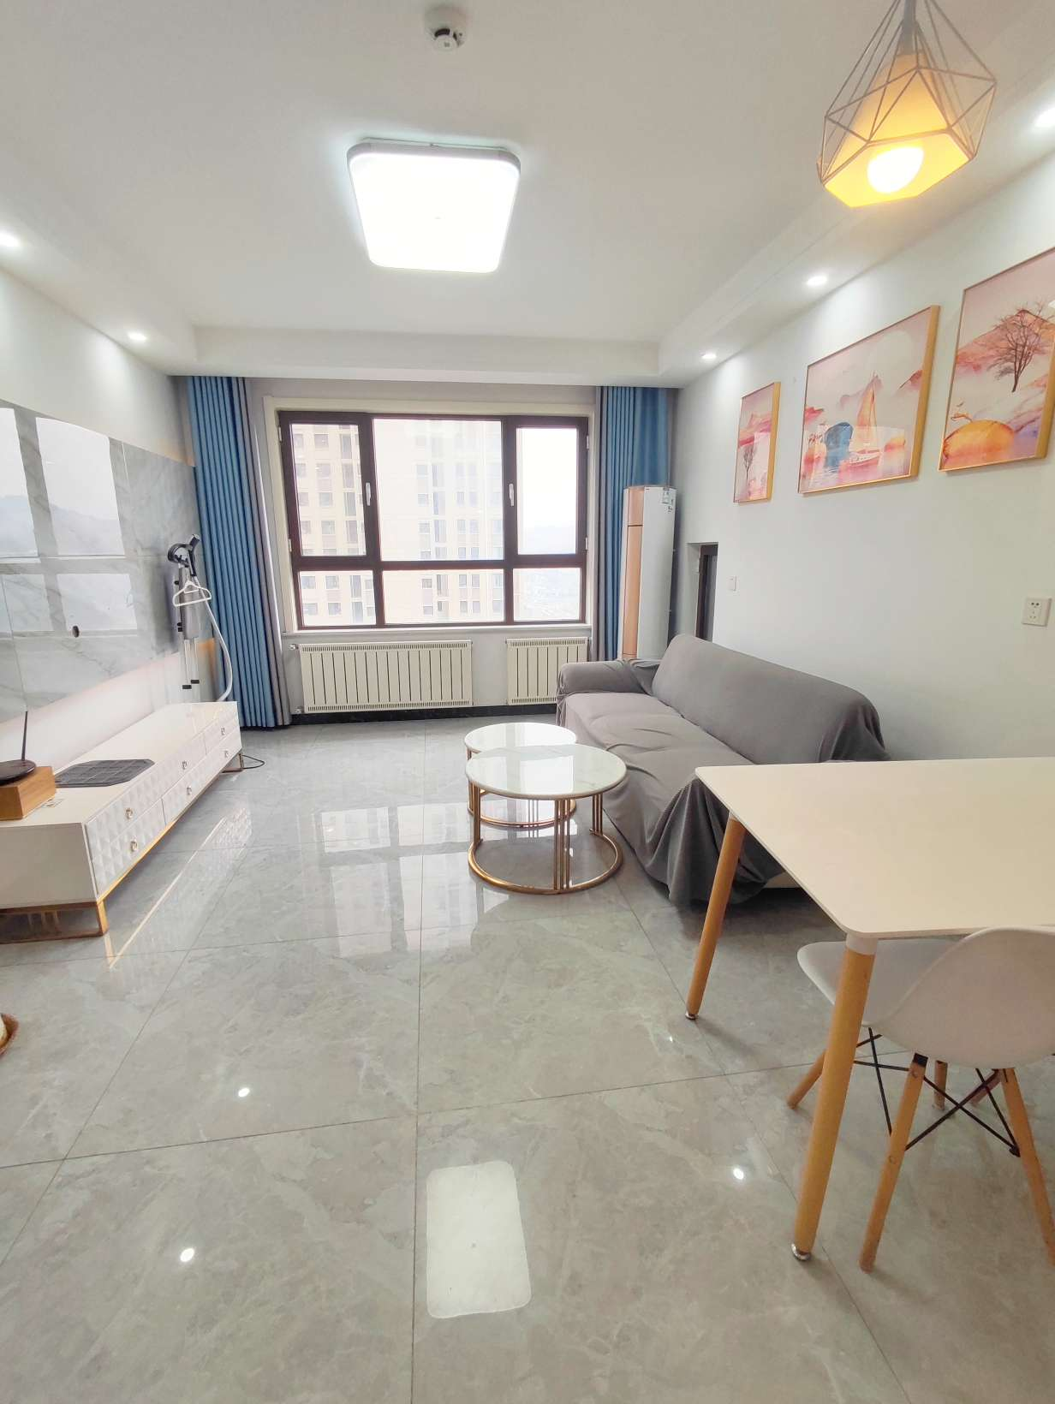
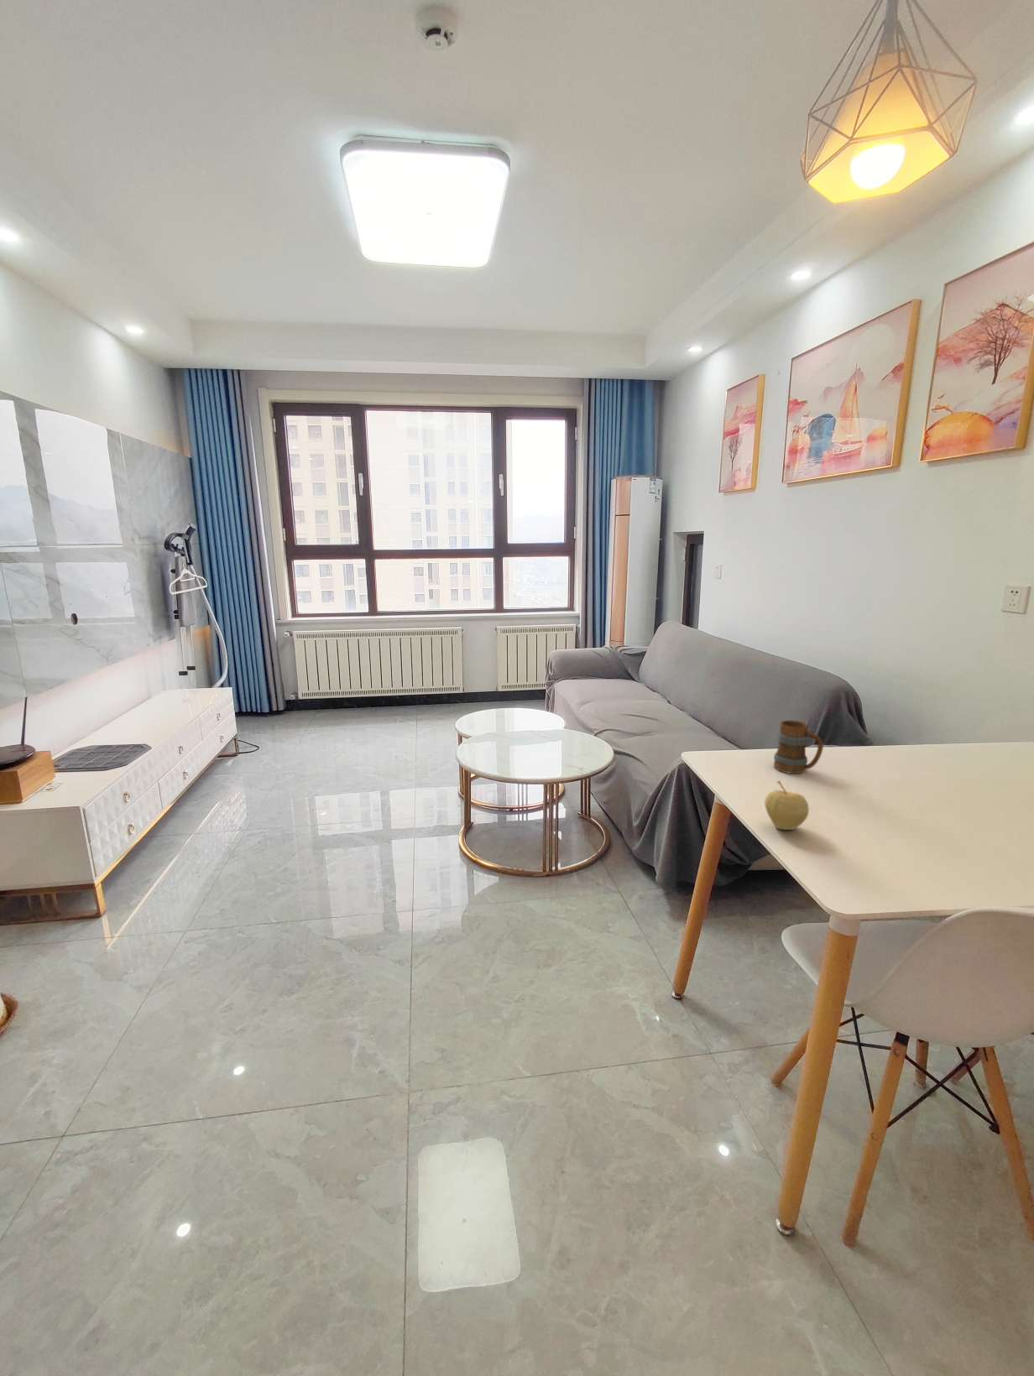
+ mug (798, 747)
+ fruit (786, 806)
